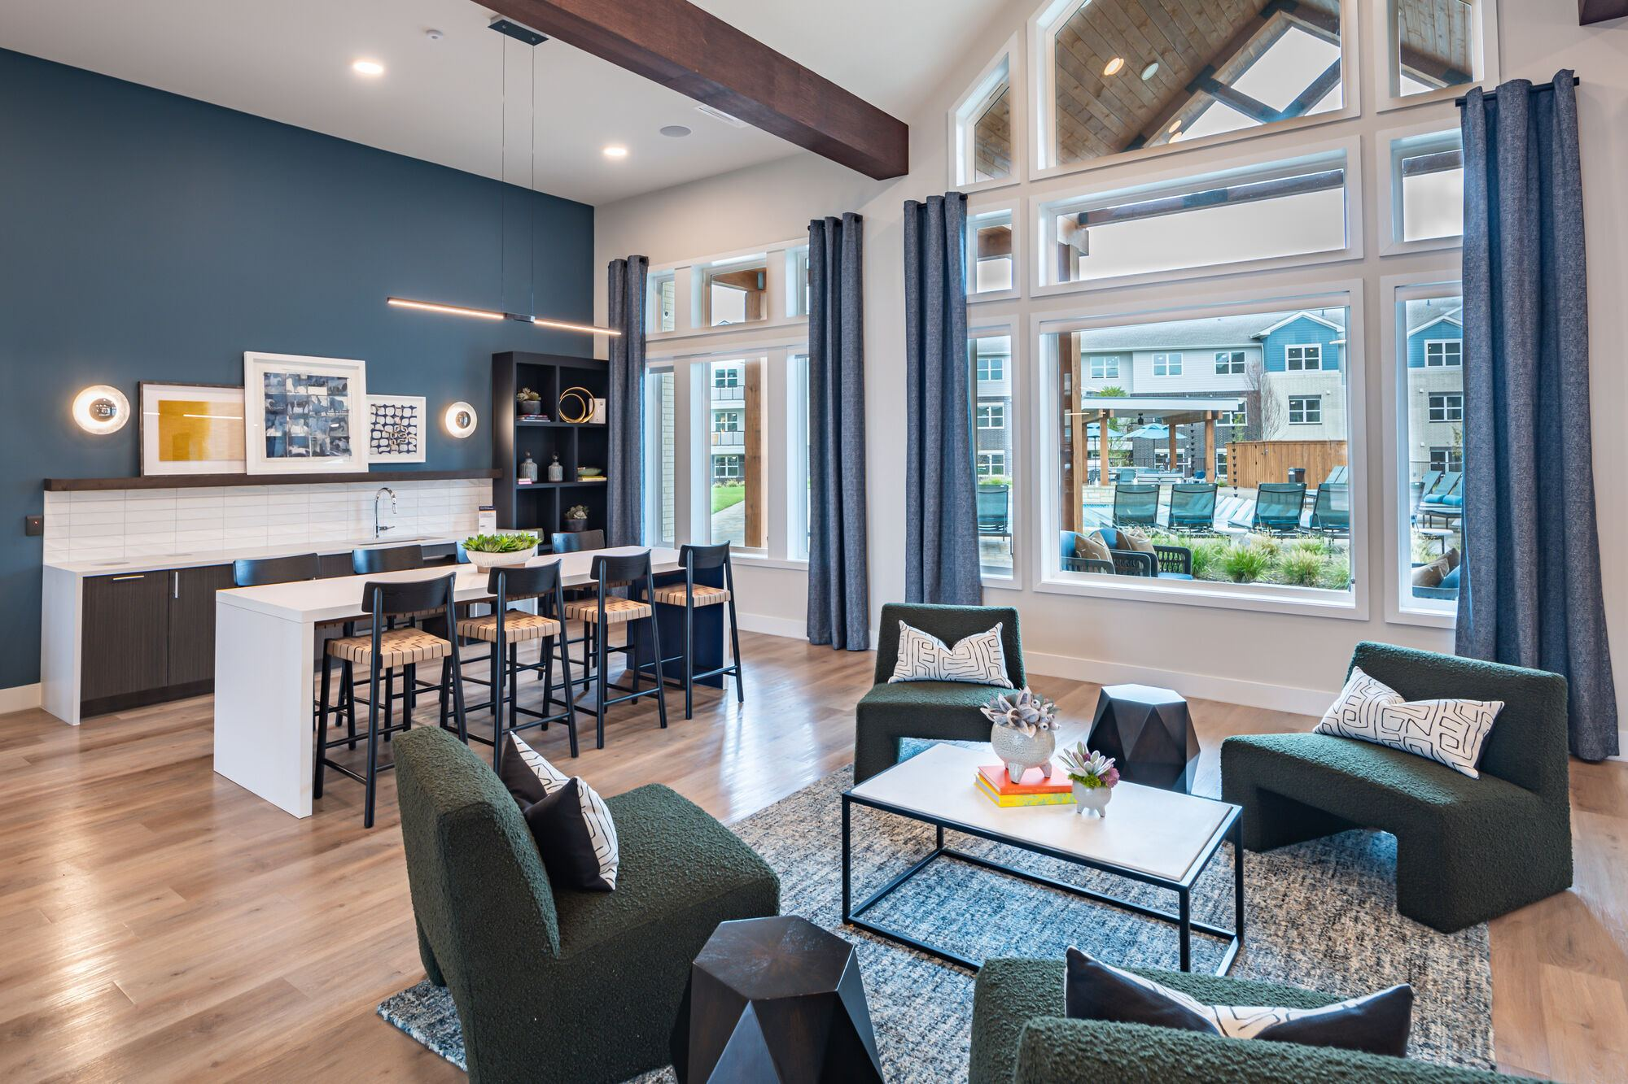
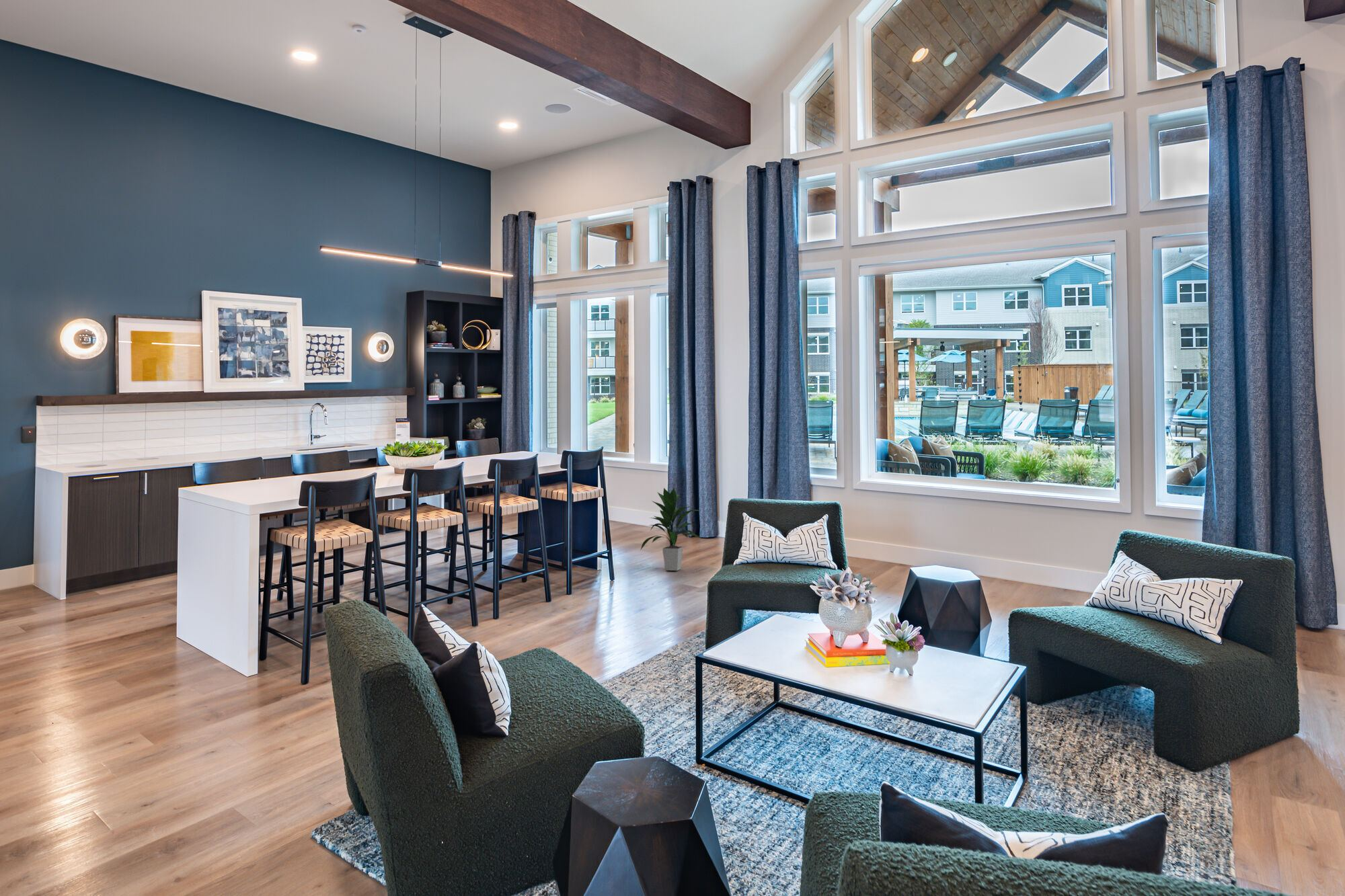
+ indoor plant (670, 528)
